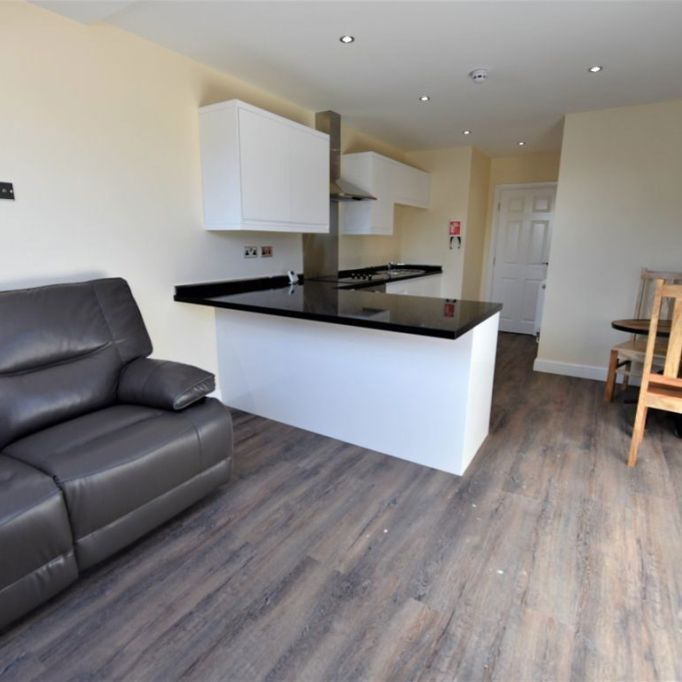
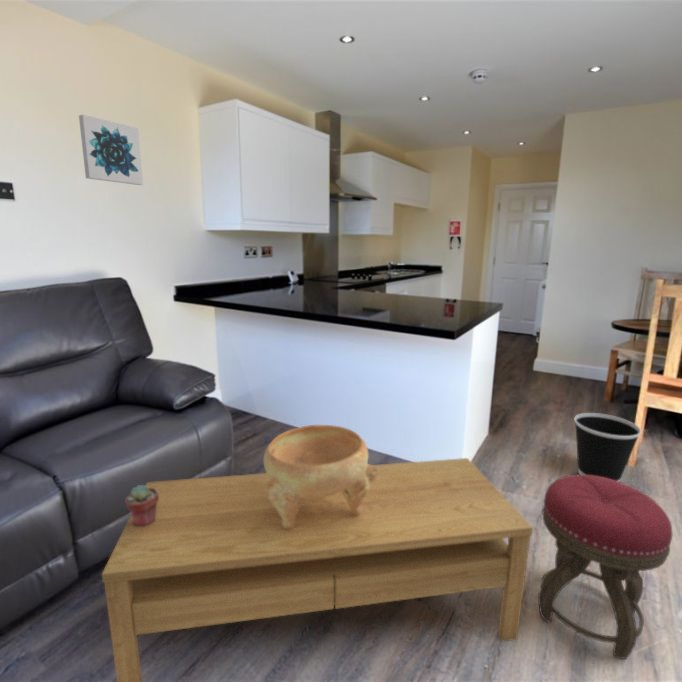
+ coffee table (324, 557)
+ potted succulent (142, 502)
+ stool (597, 556)
+ decorative bowl (319, 472)
+ wall art (112, 152)
+ wastebasket (602, 449)
